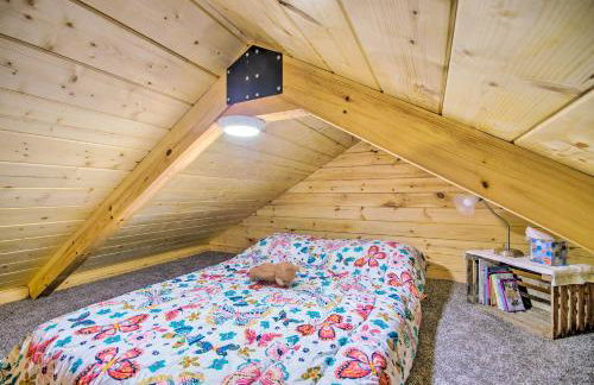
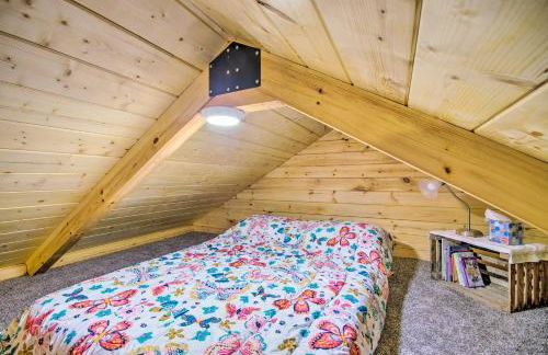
- teddy bear (273, 271)
